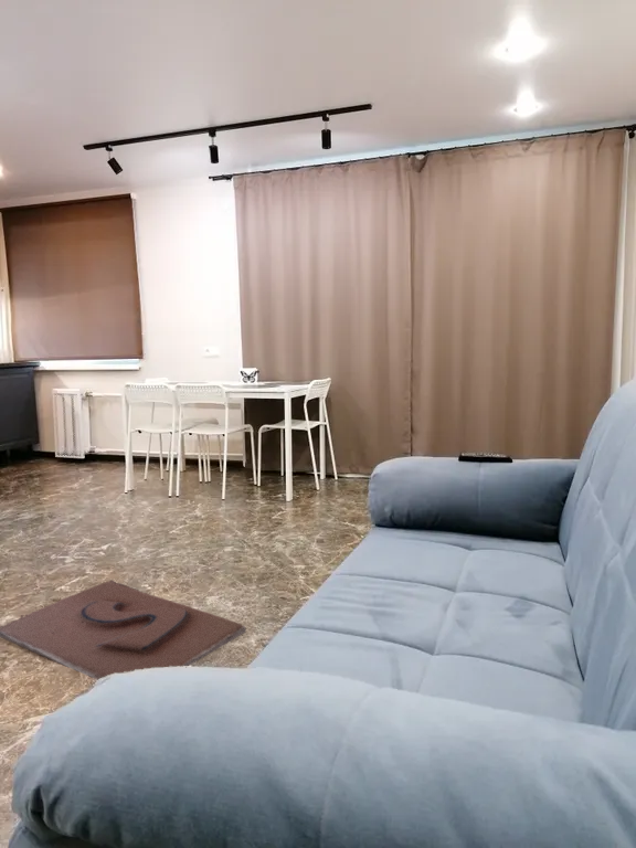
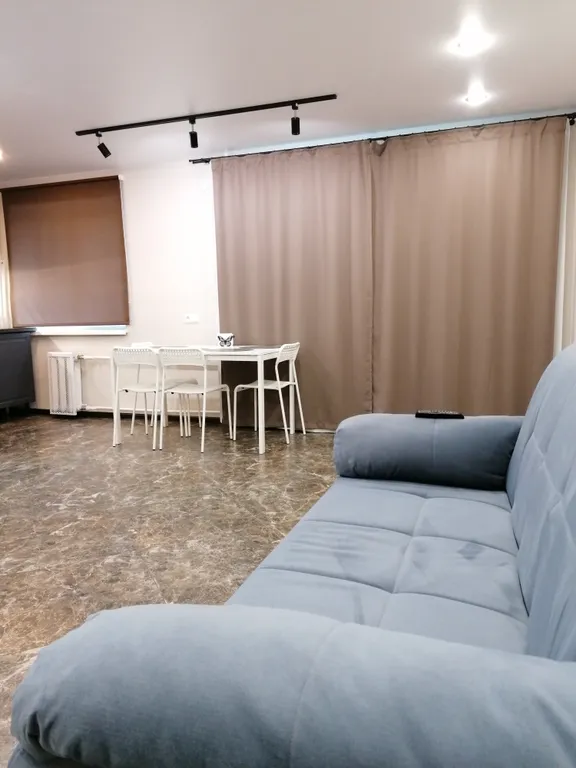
- rug (118, 624)
